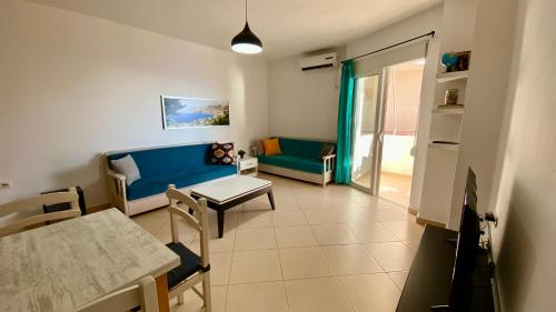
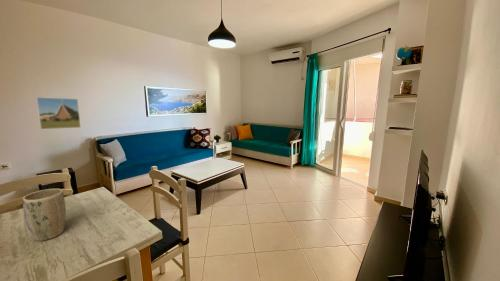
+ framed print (59, 113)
+ plant pot (46, 214)
